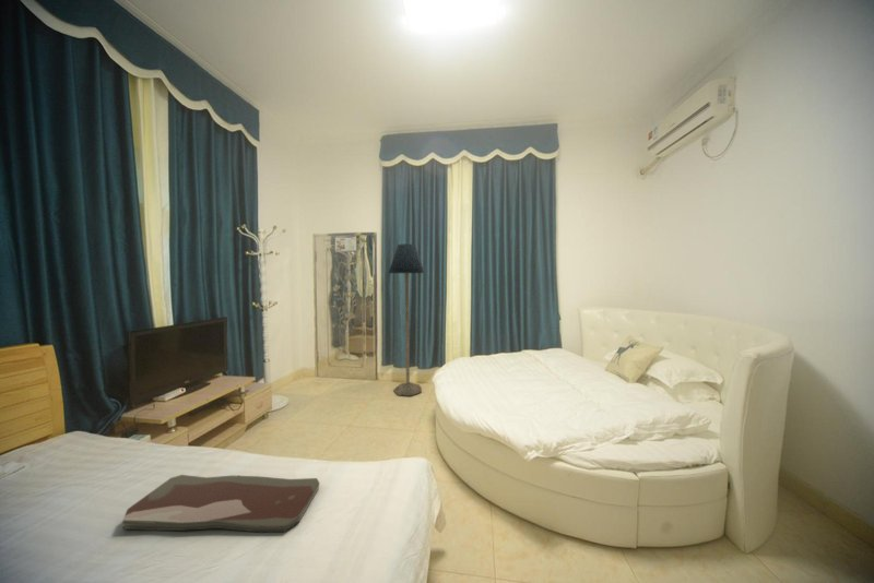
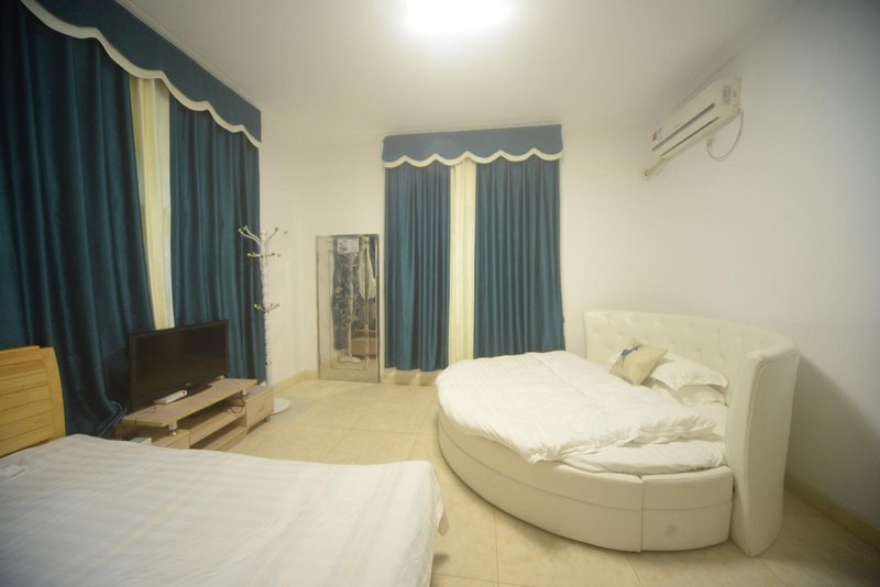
- floor lamp (406, 318)
- serving tray (228, 499)
